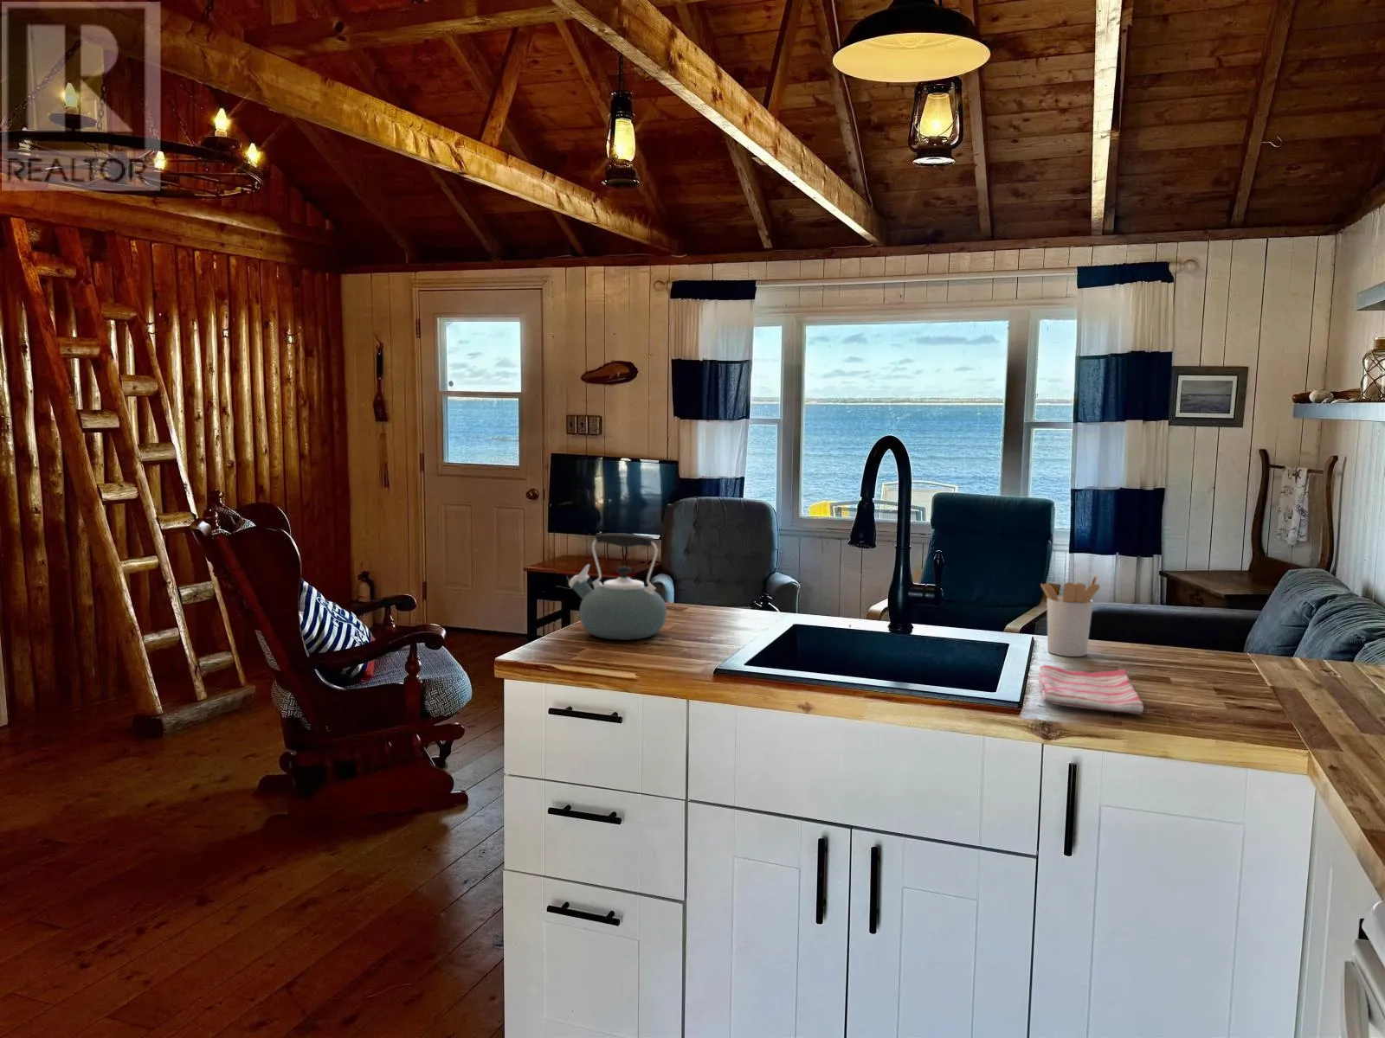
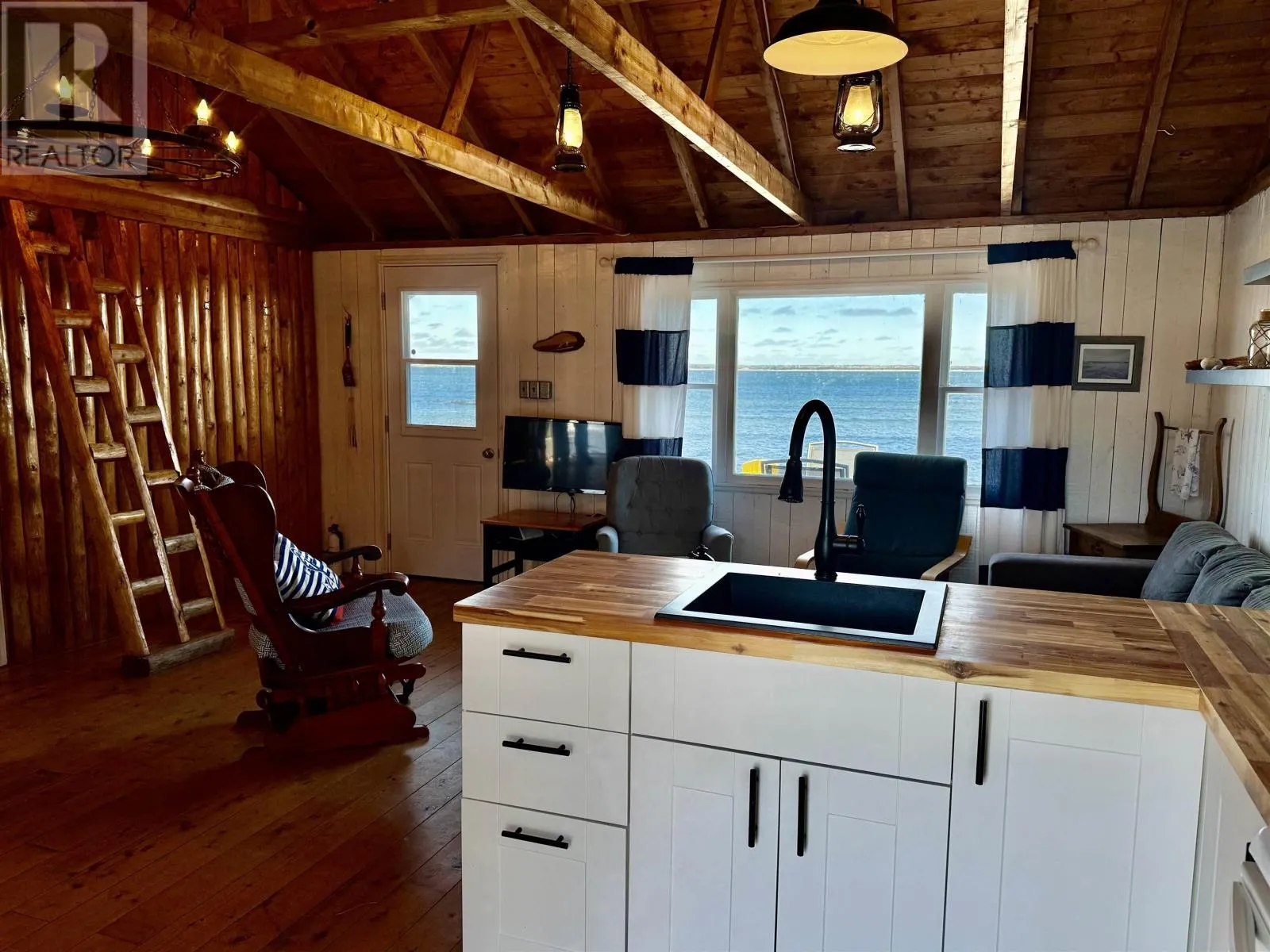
- utensil holder (1072, 615)
- dish towel (1087, 686)
- kettle (615, 583)
